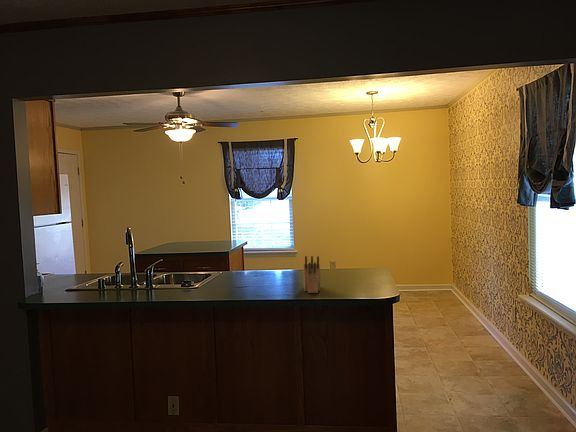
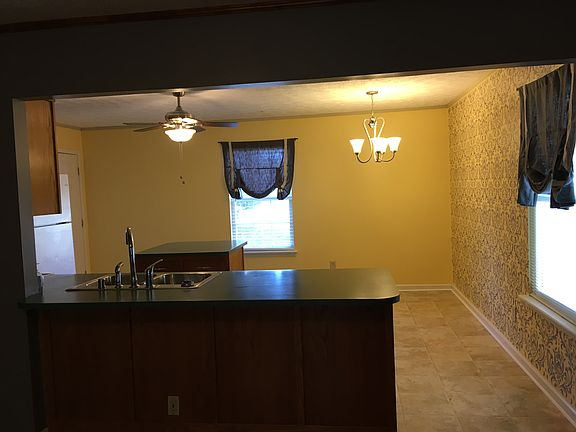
- knife block (311, 272)
